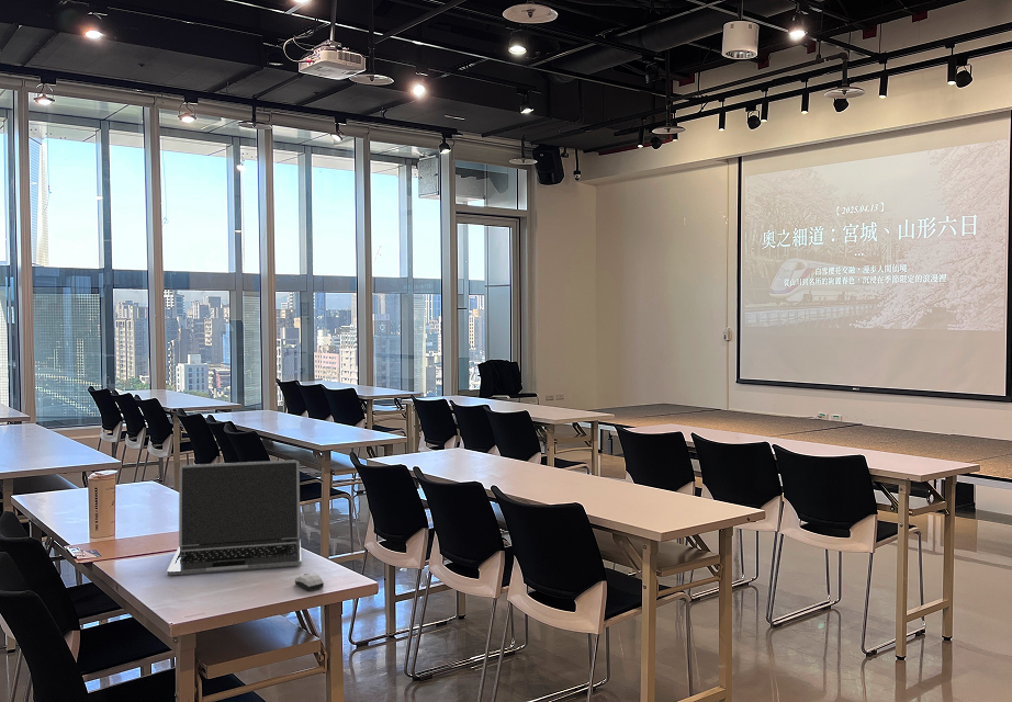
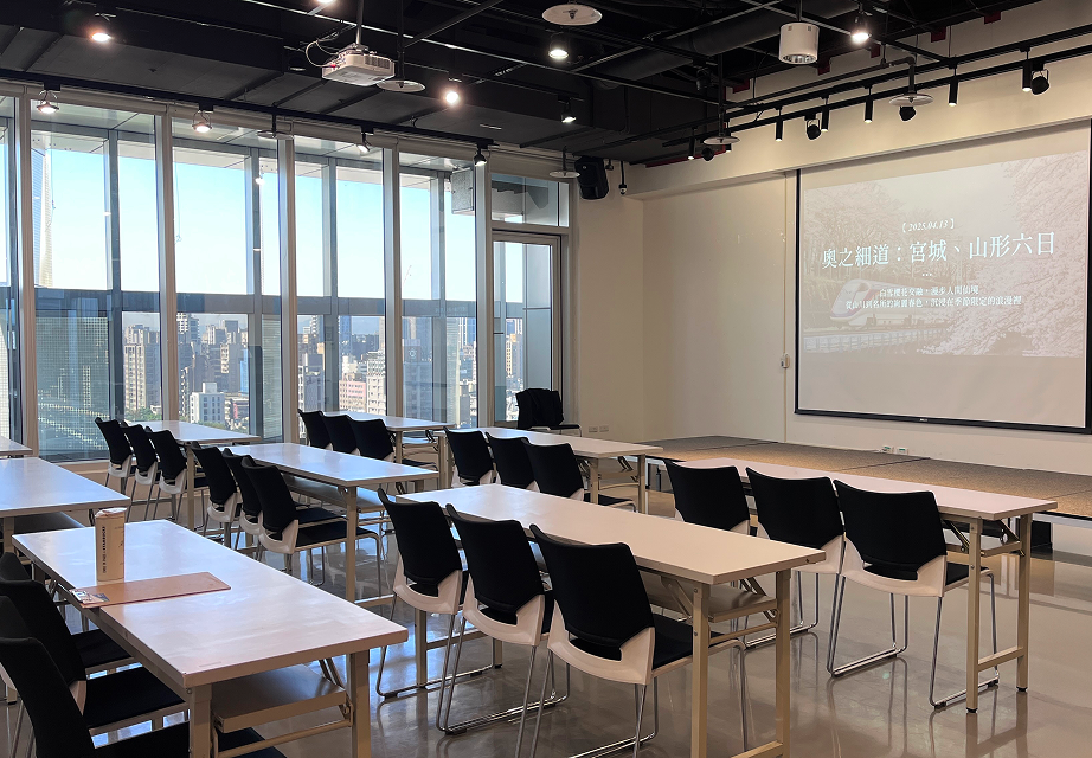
- computer mouse (308, 579)
- laptop (237, 513)
